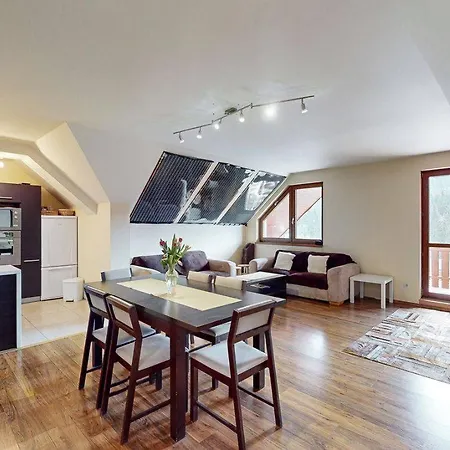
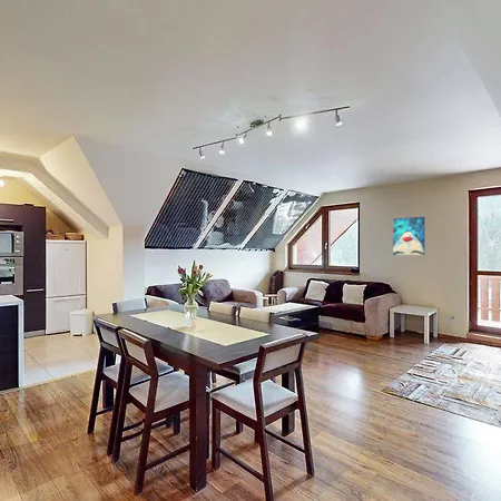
+ wall art (407, 236)
